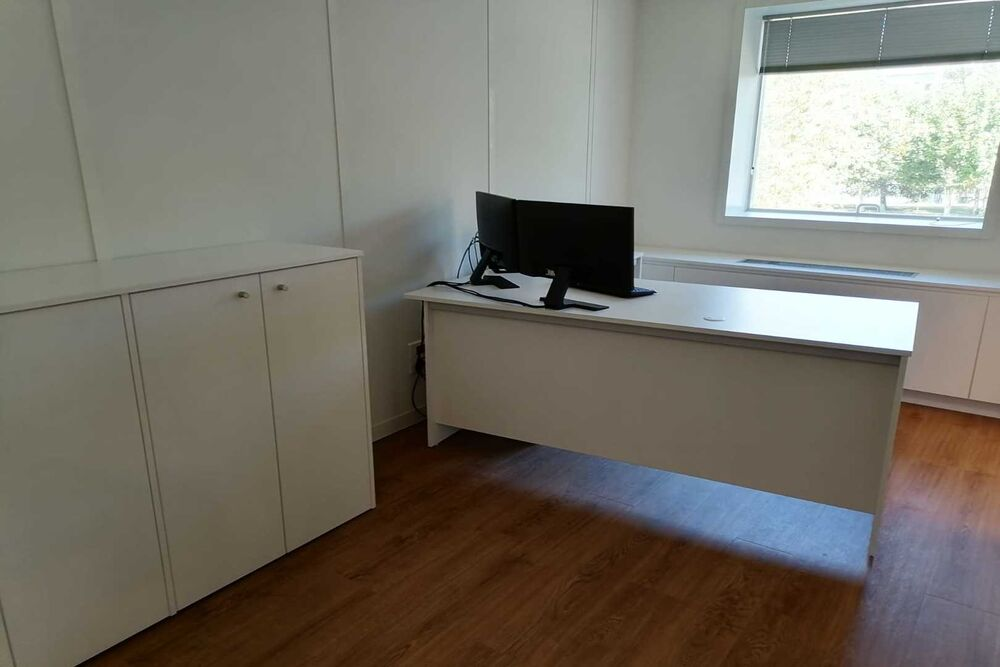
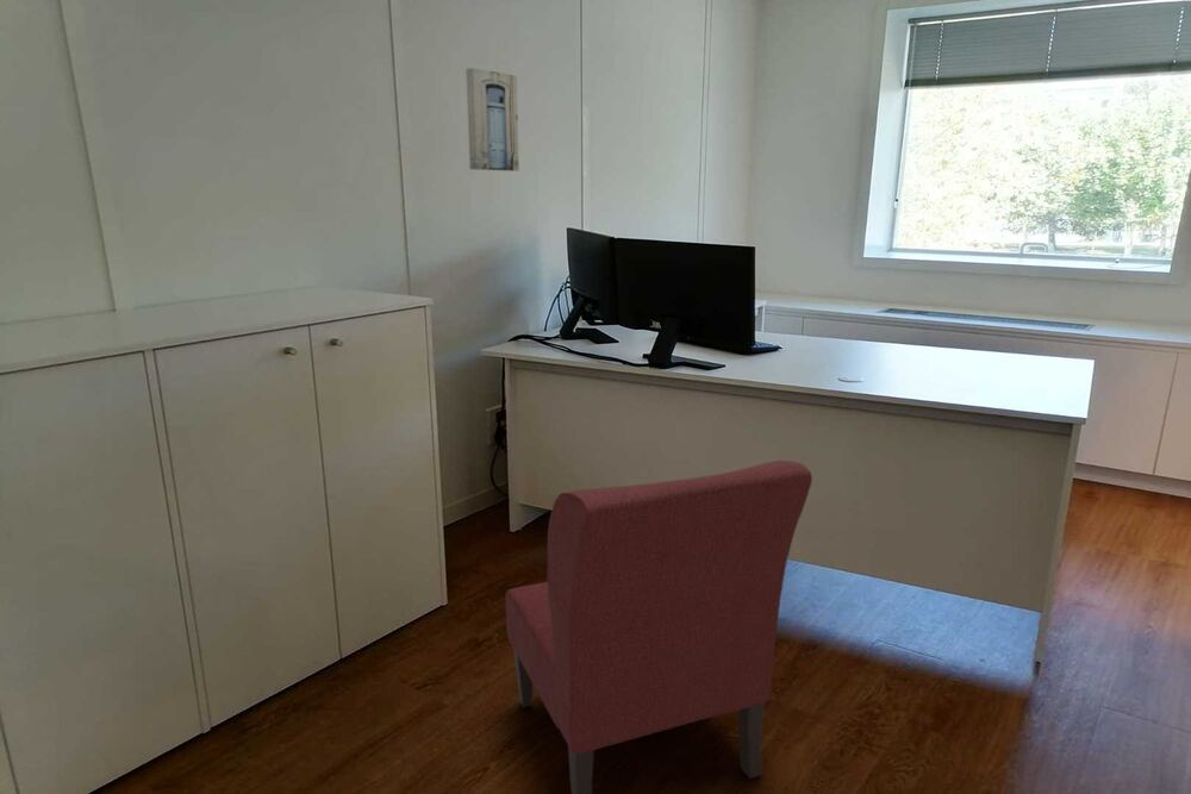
+ chair (638, 600)
+ wall art (493, 121)
